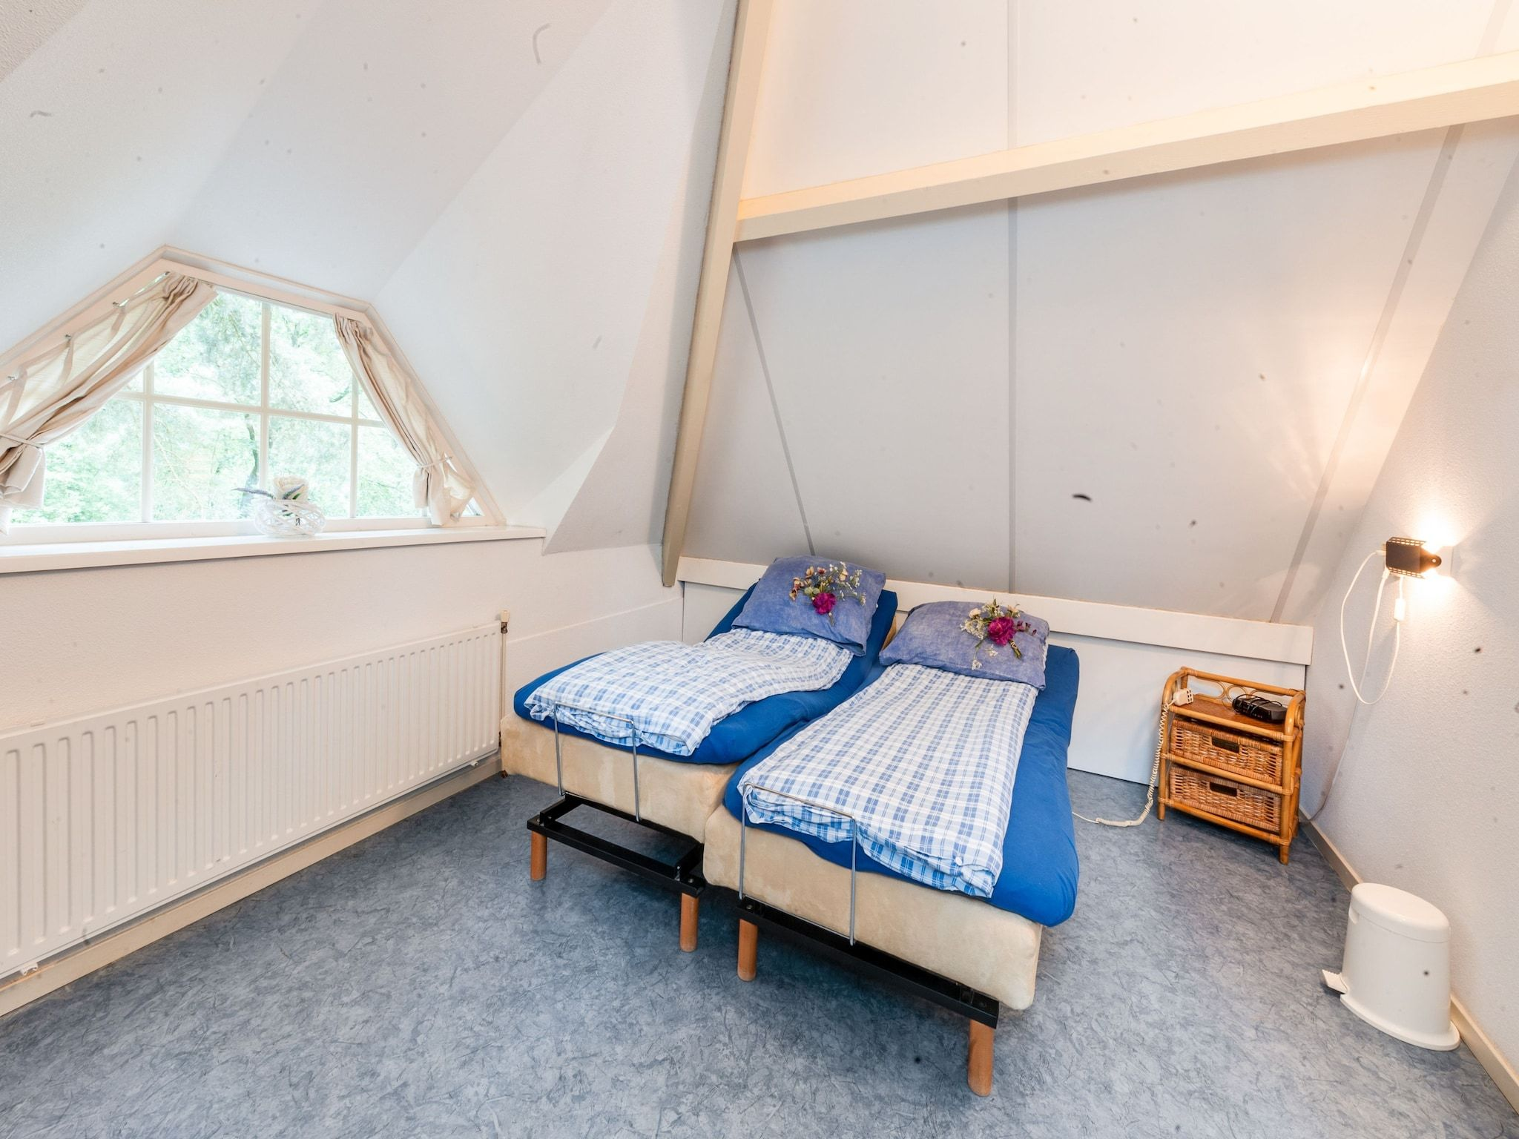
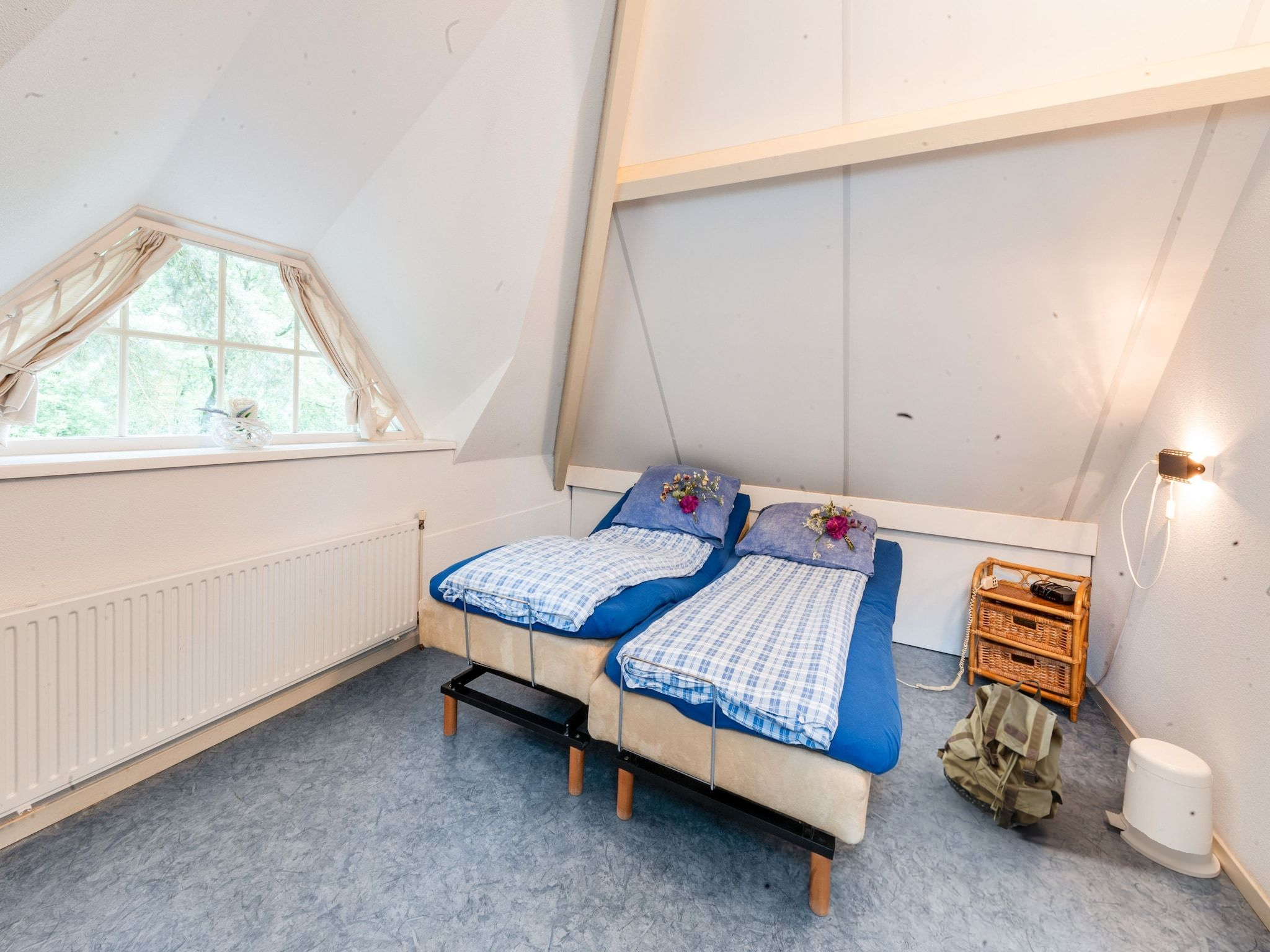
+ backpack (997, 741)
